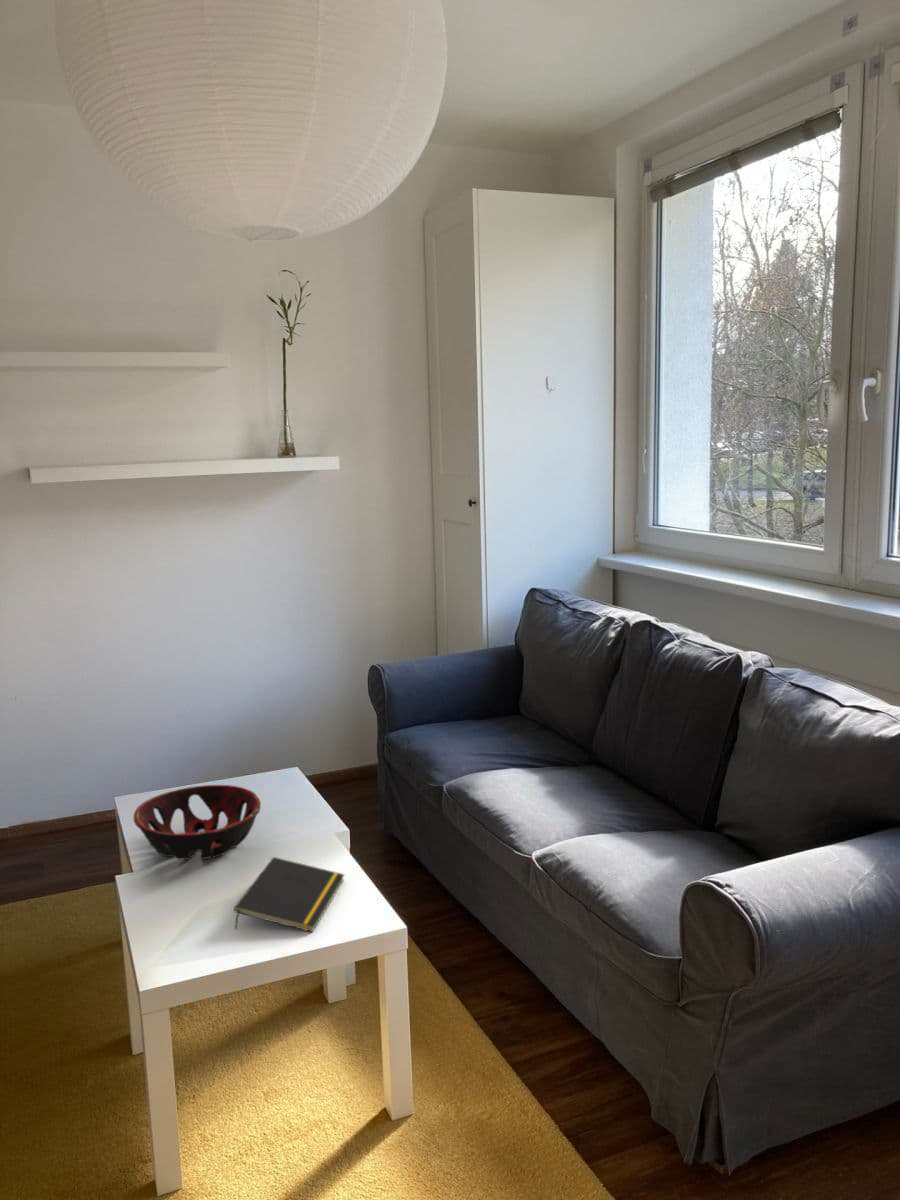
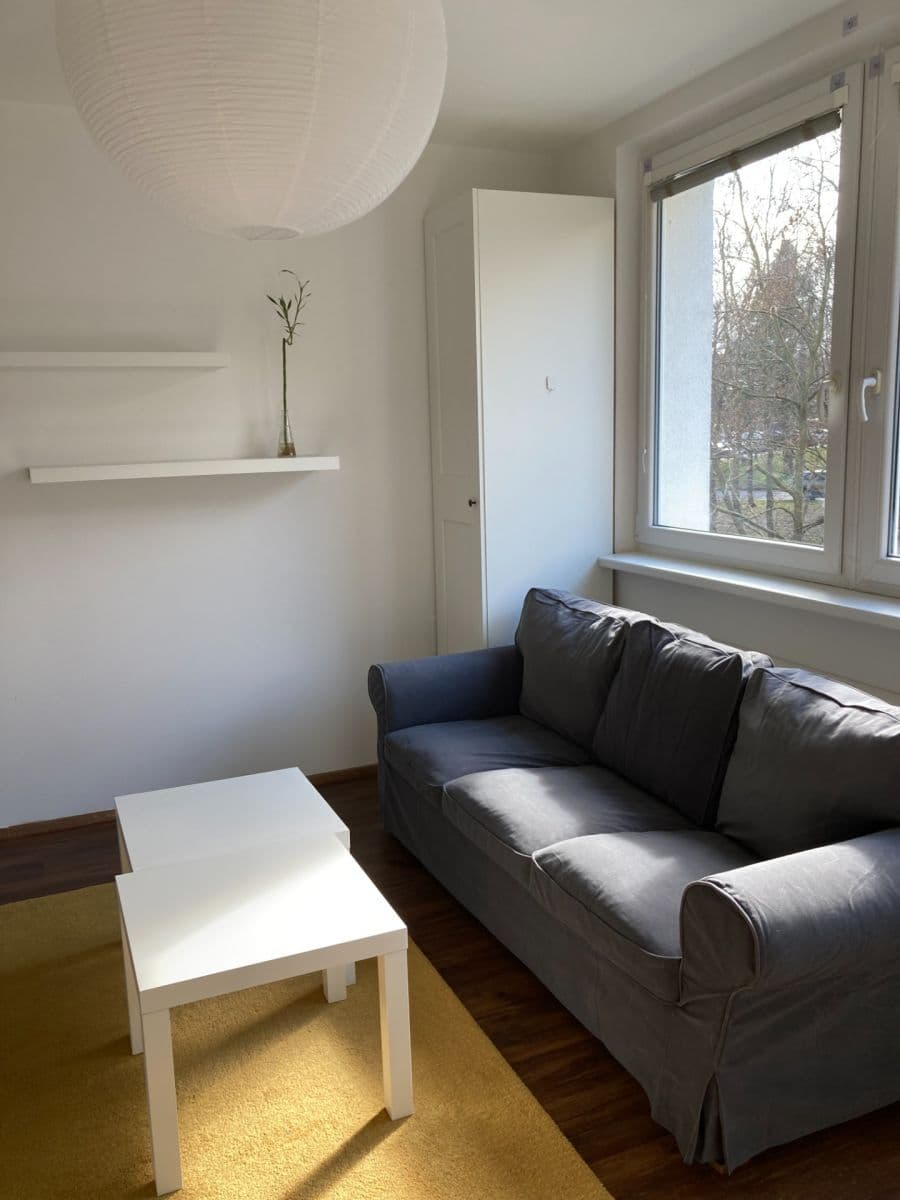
- notepad (291, 892)
- decorative bowl (198, 826)
